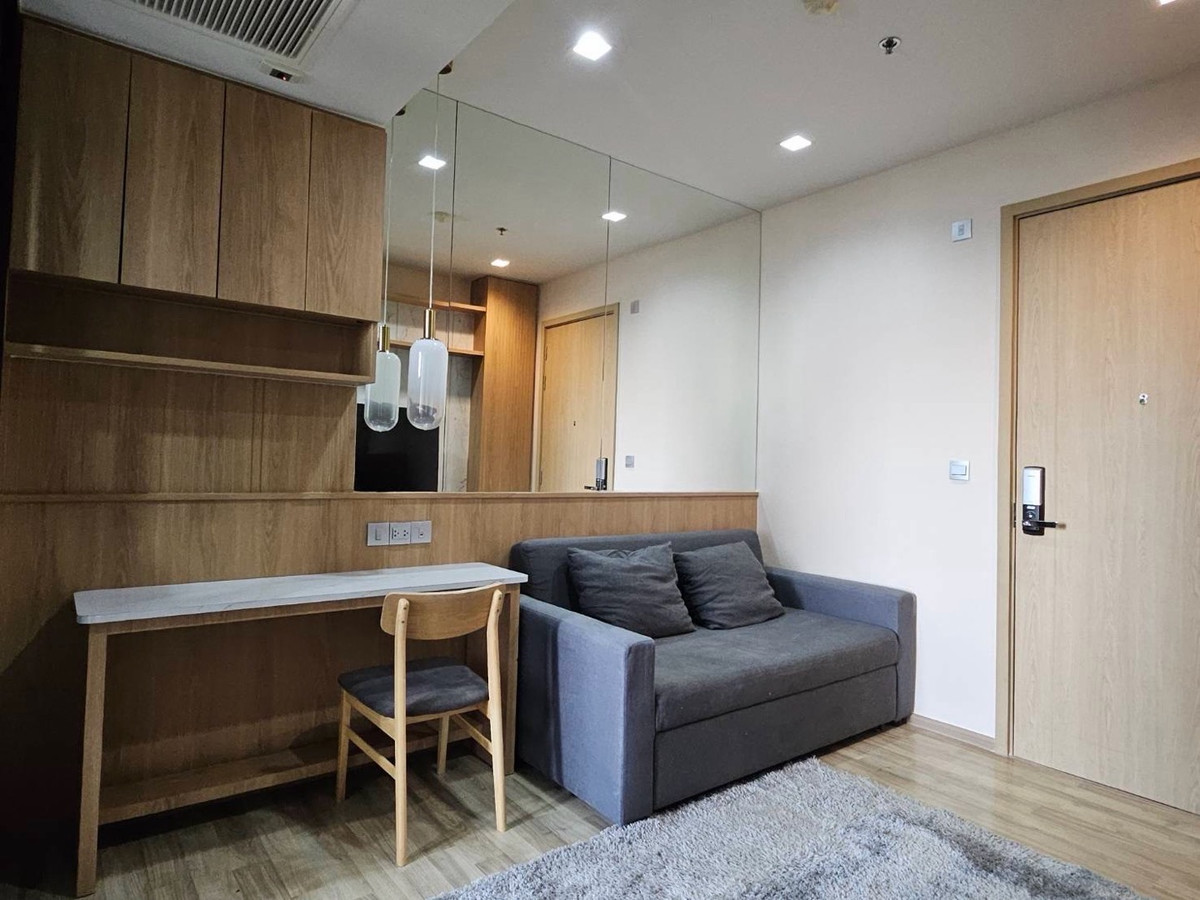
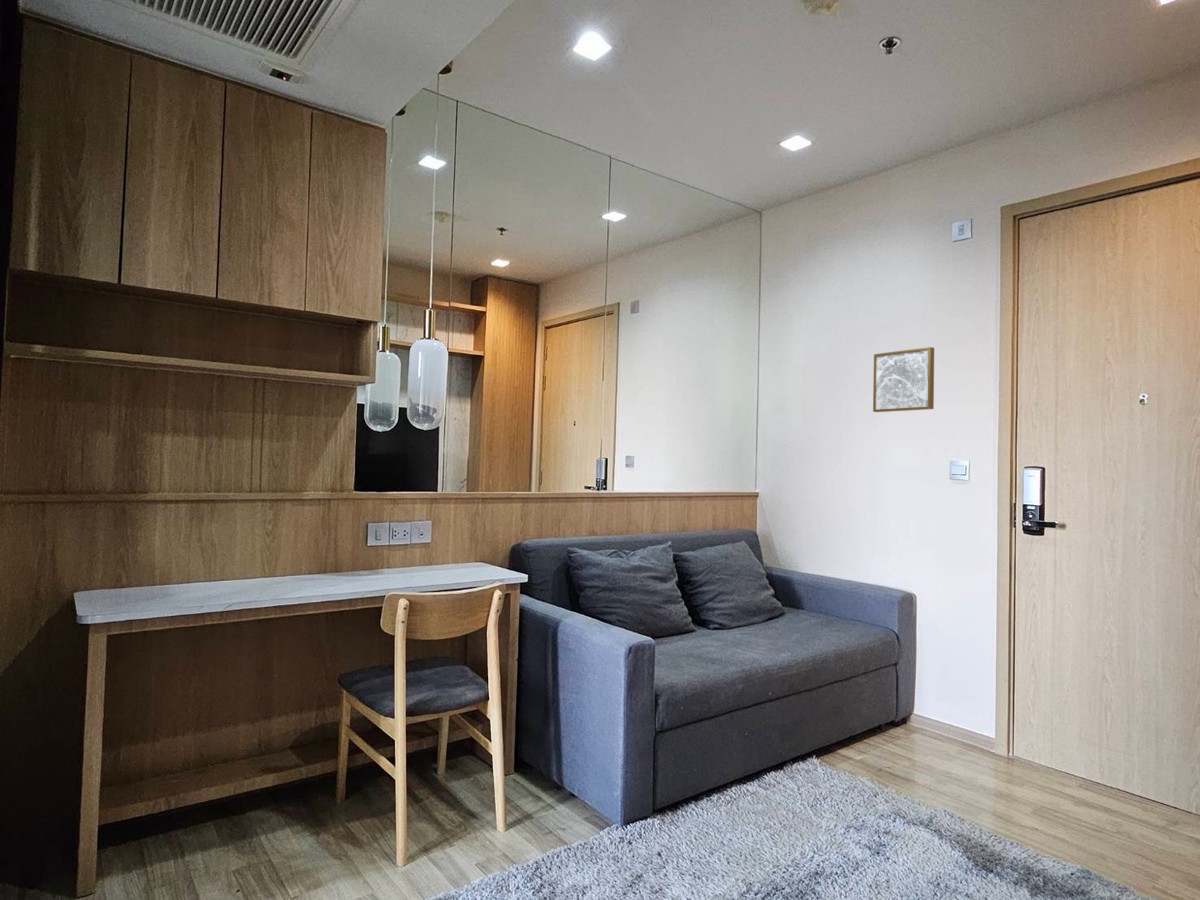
+ wall art (902, 380)
